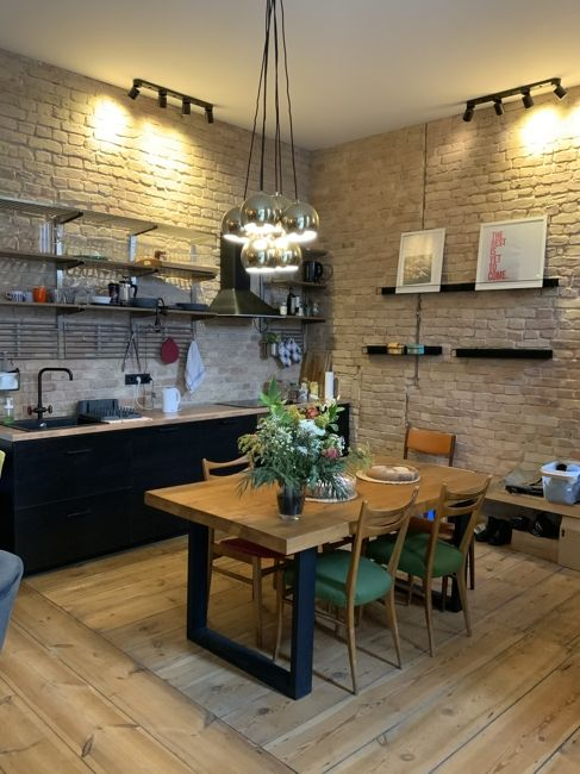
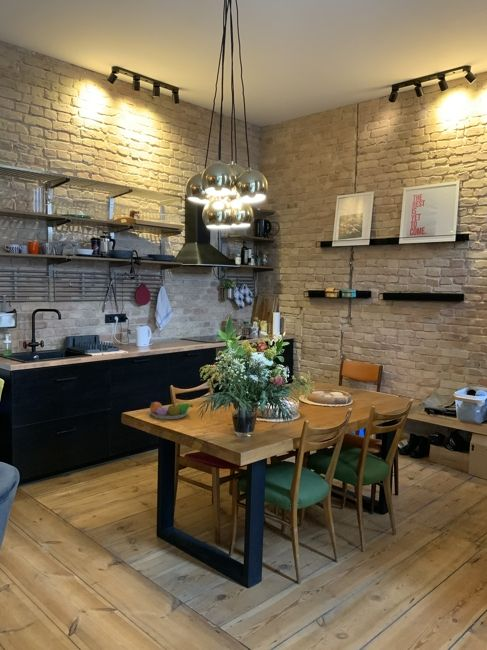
+ fruit bowl (170, 407)
